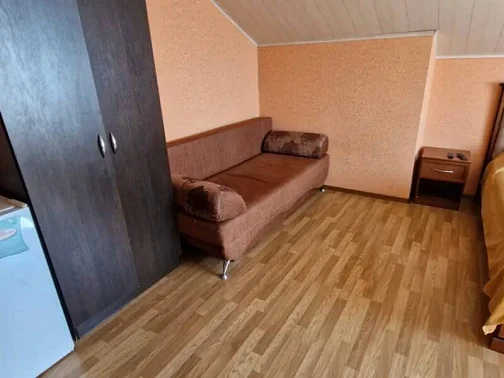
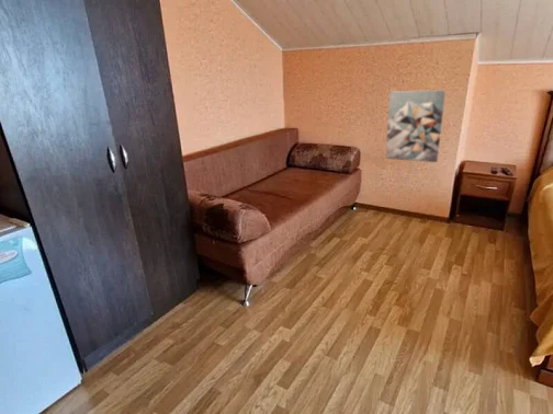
+ wall art (413, 126)
